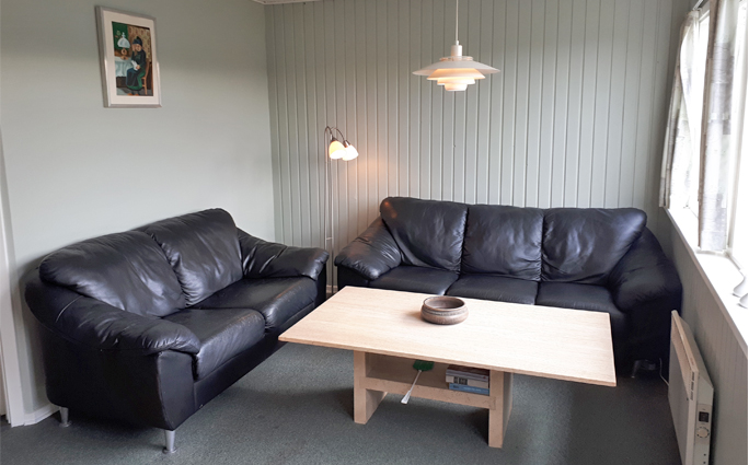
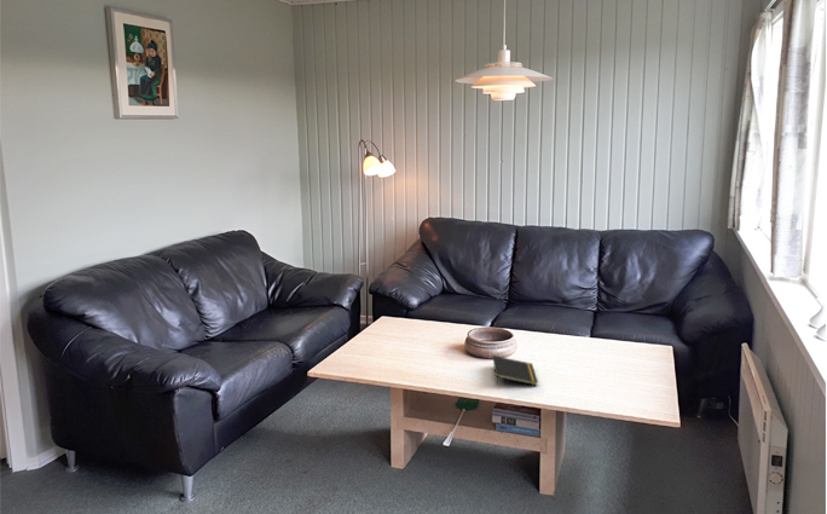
+ notepad (514, 369)
